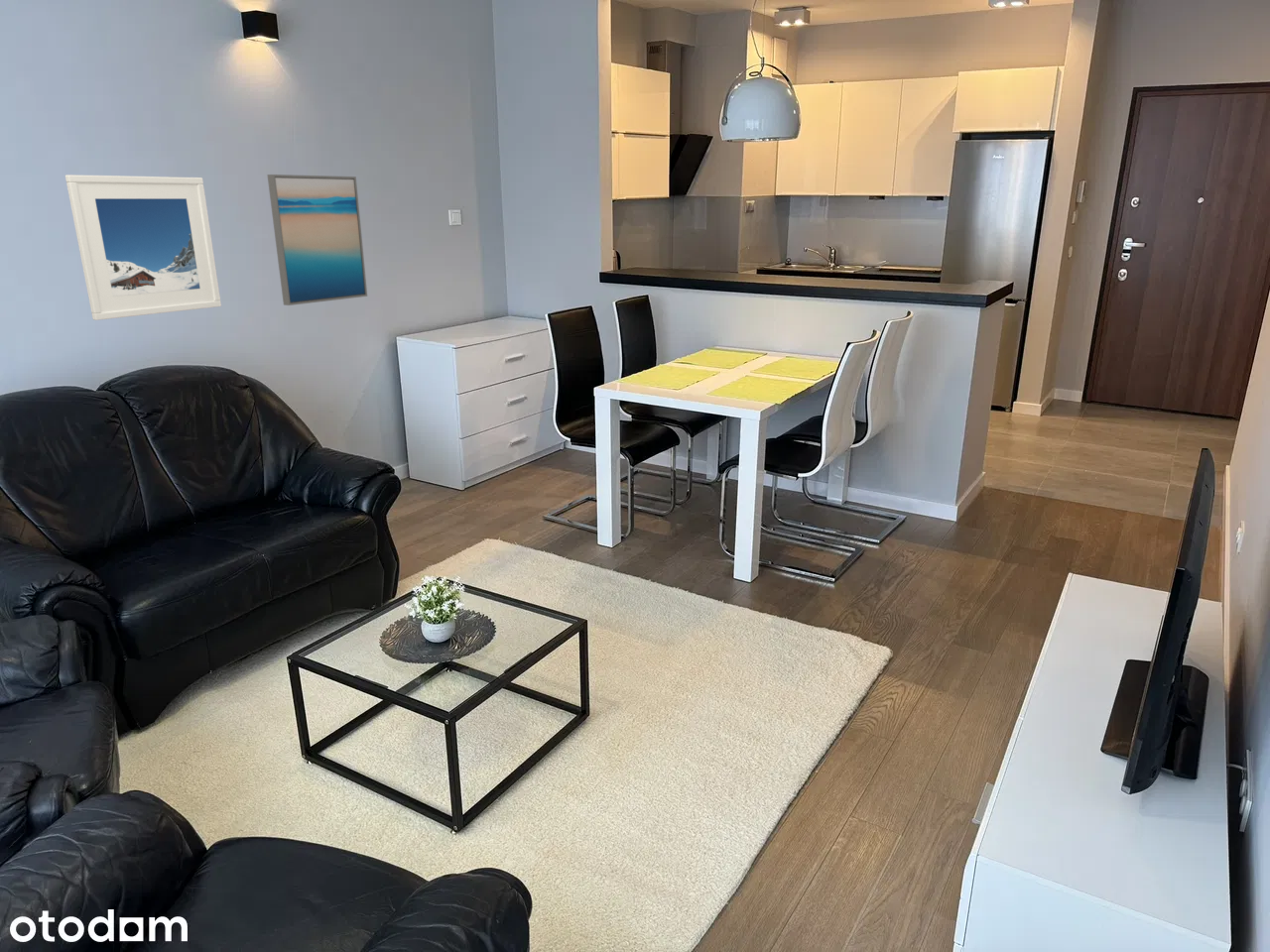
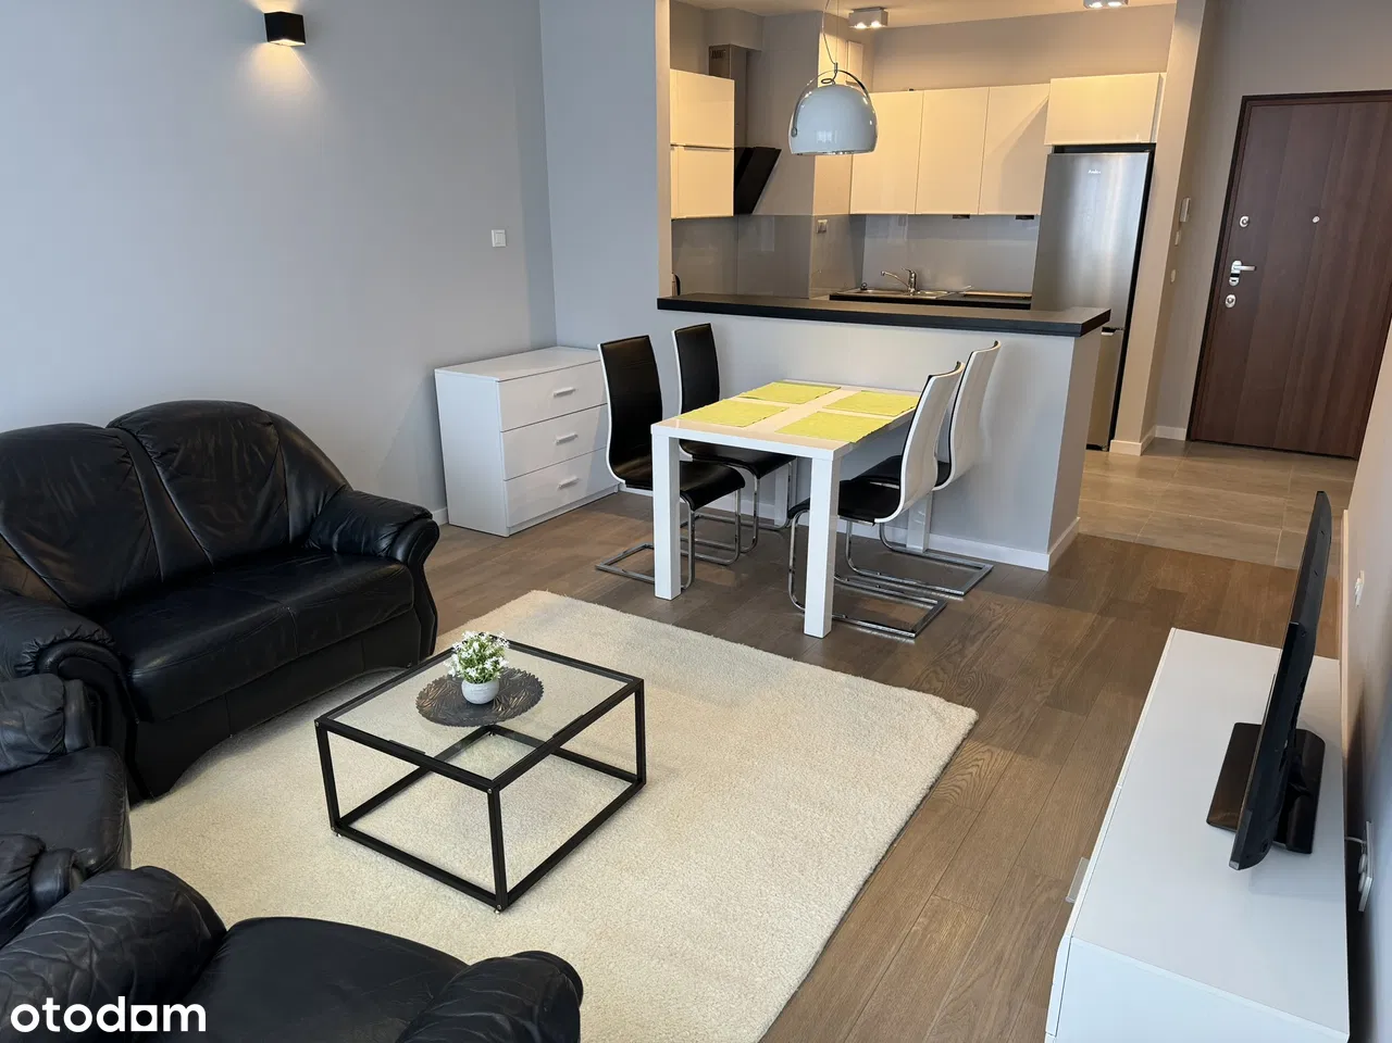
- wall art (320, 239)
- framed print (149, 246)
